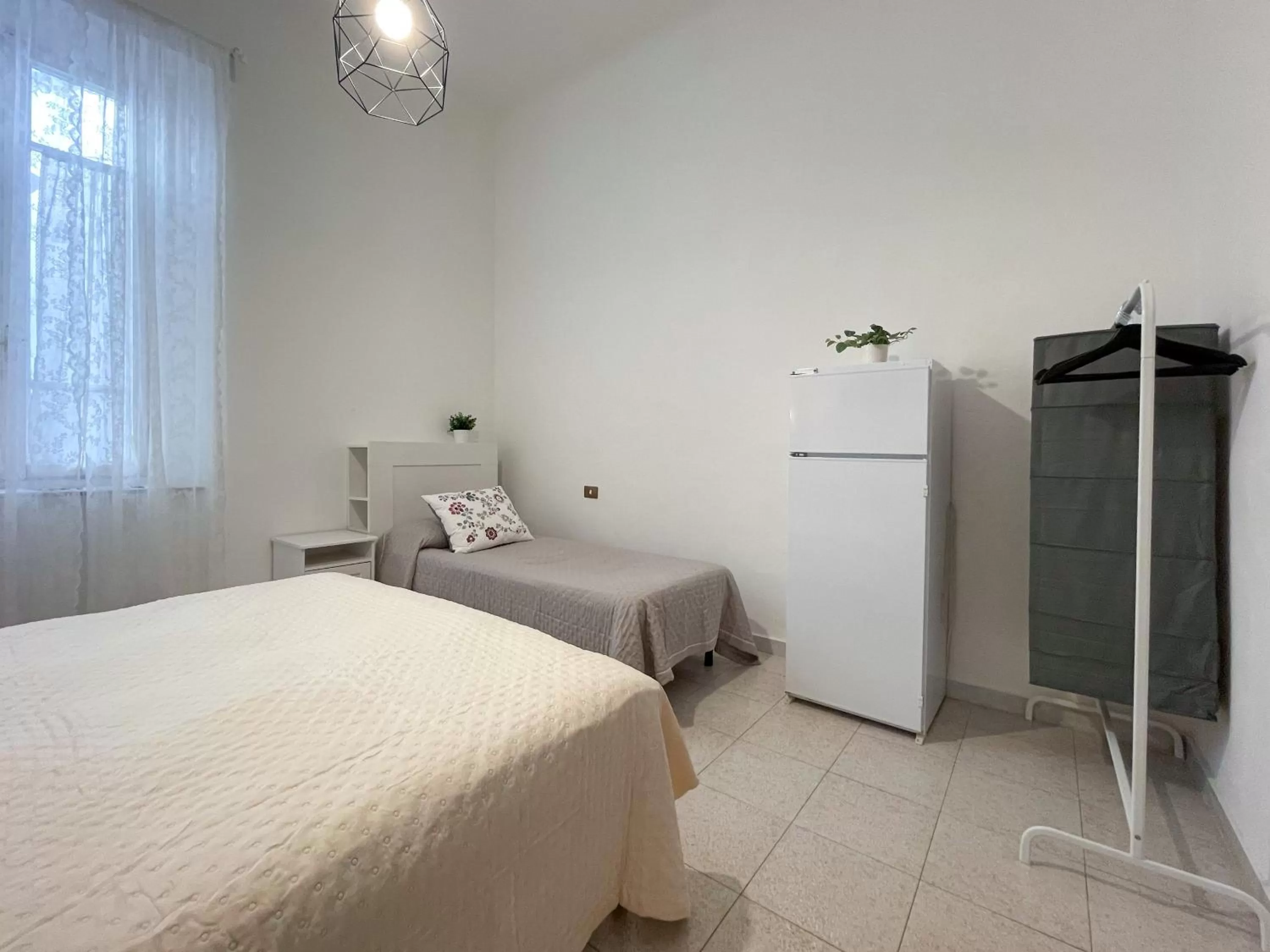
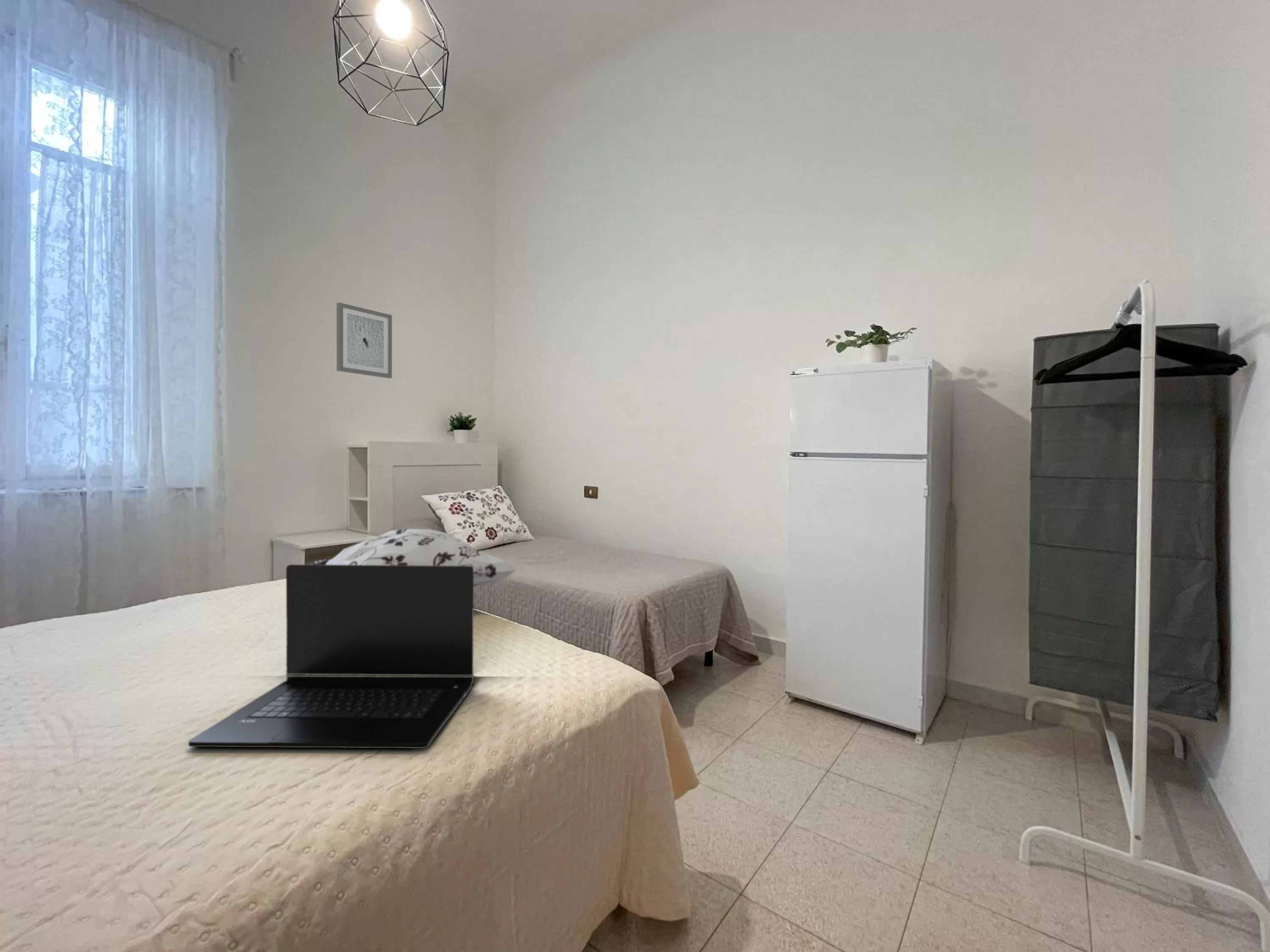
+ wall art (365, 342)
+ laptop (348, 646)
+ decorative pillow (410, 565)
